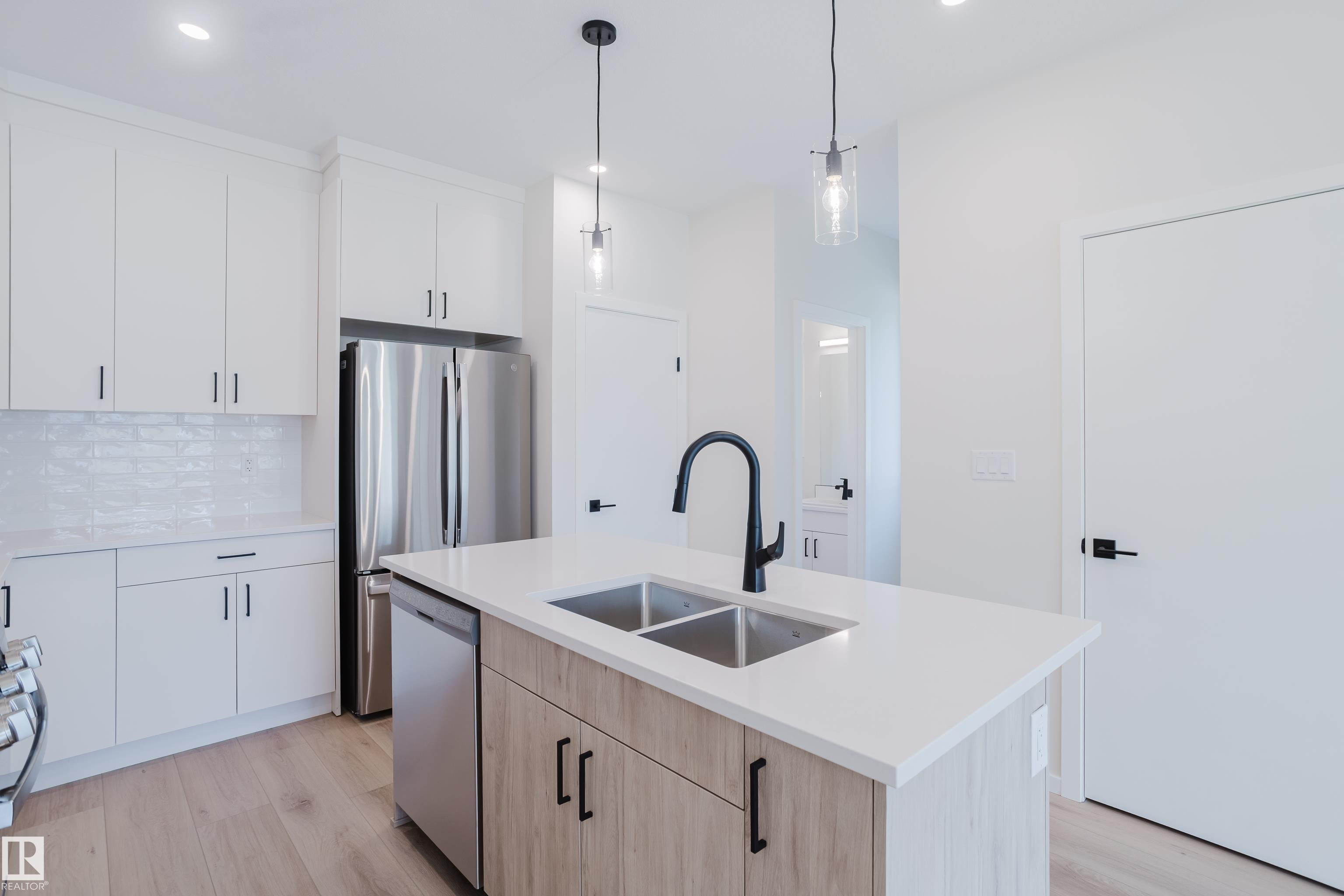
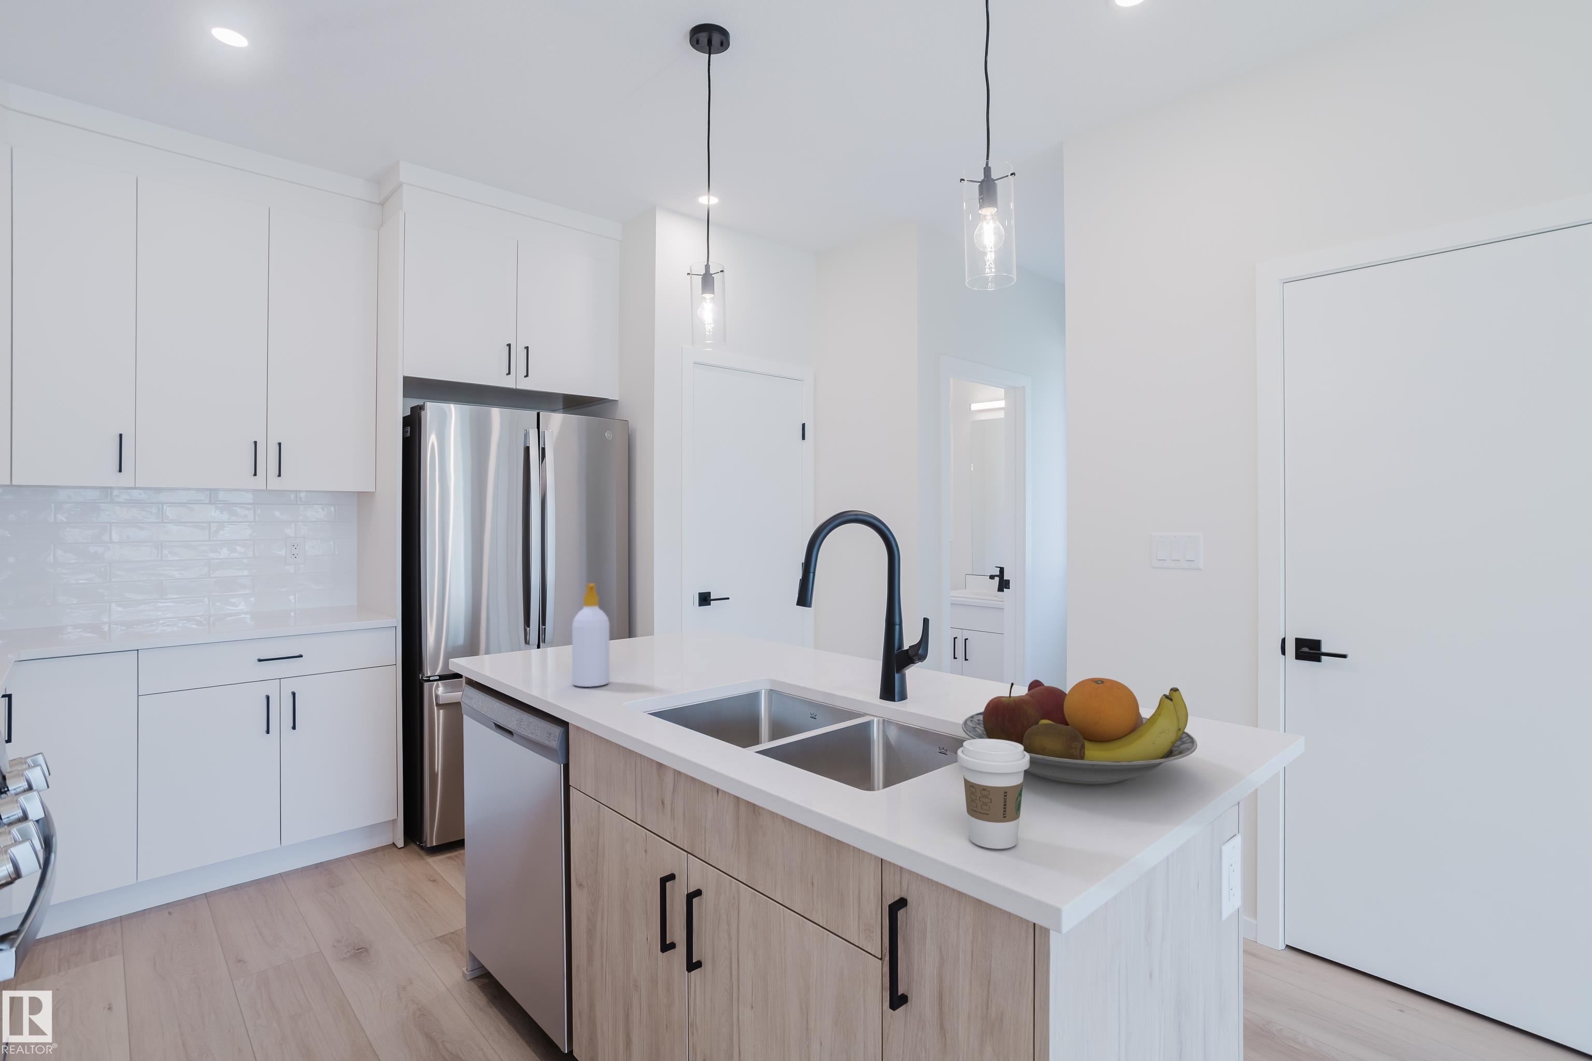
+ soap bottle (591, 634)
+ coffee cup (993, 791)
+ fruit bowl (1073, 721)
